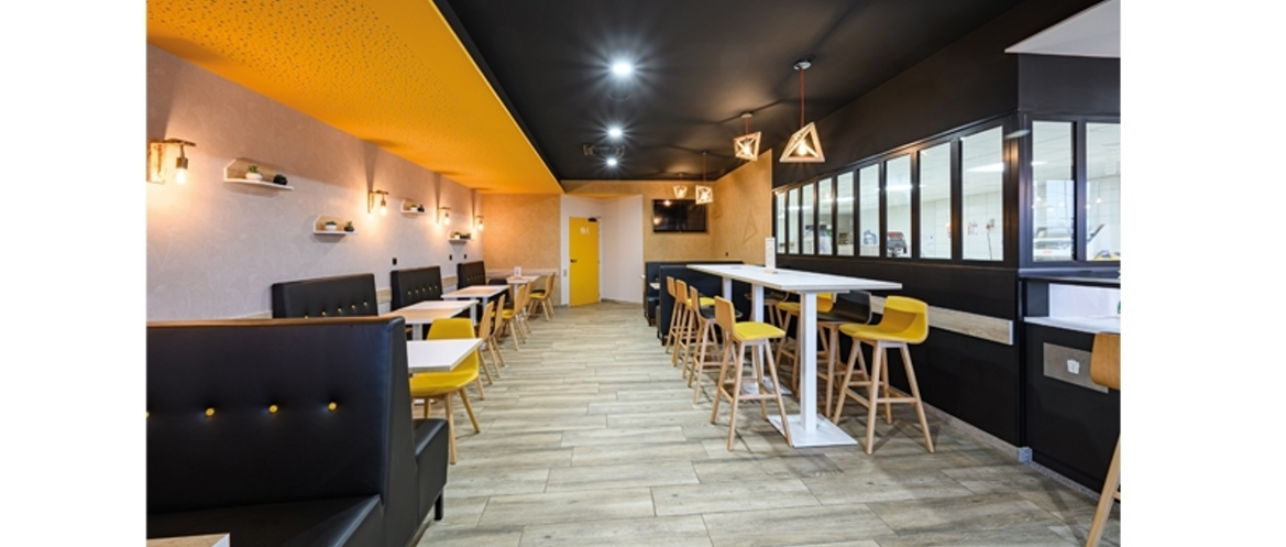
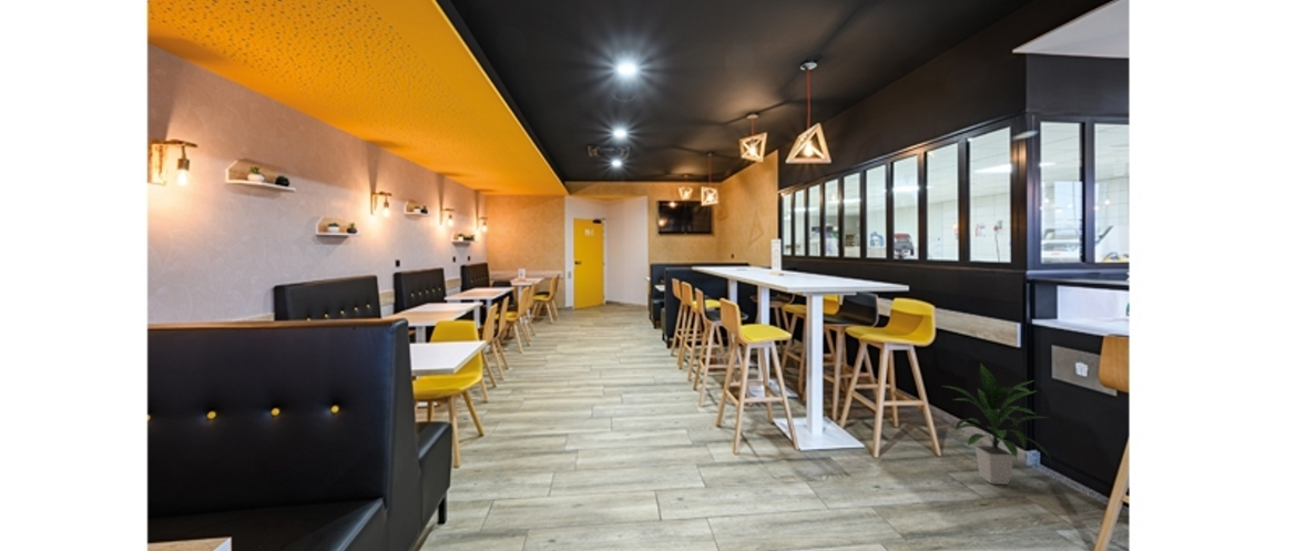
+ indoor plant (999, 425)
